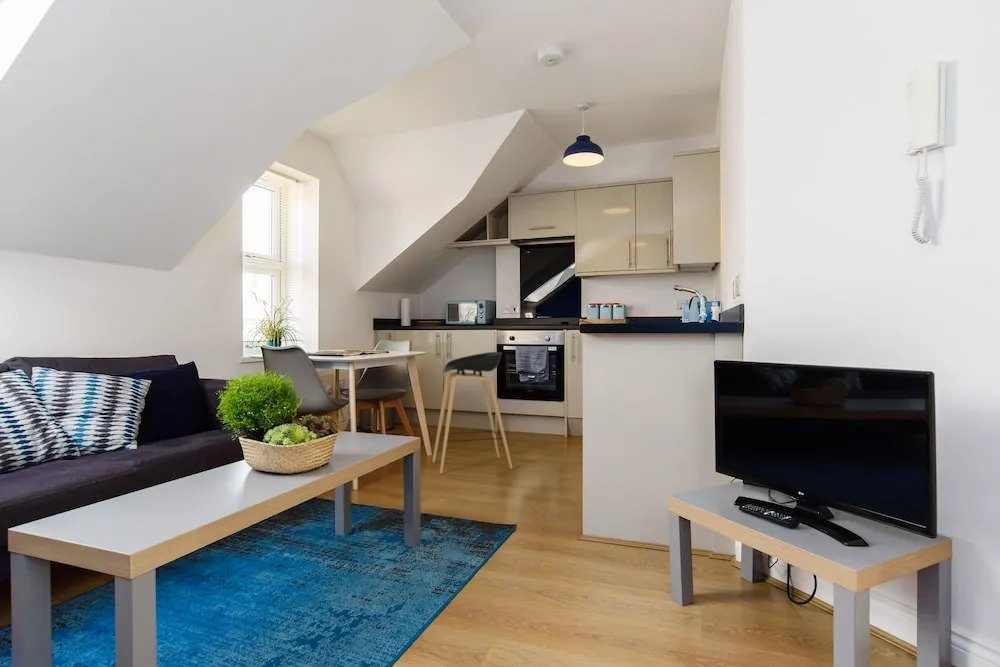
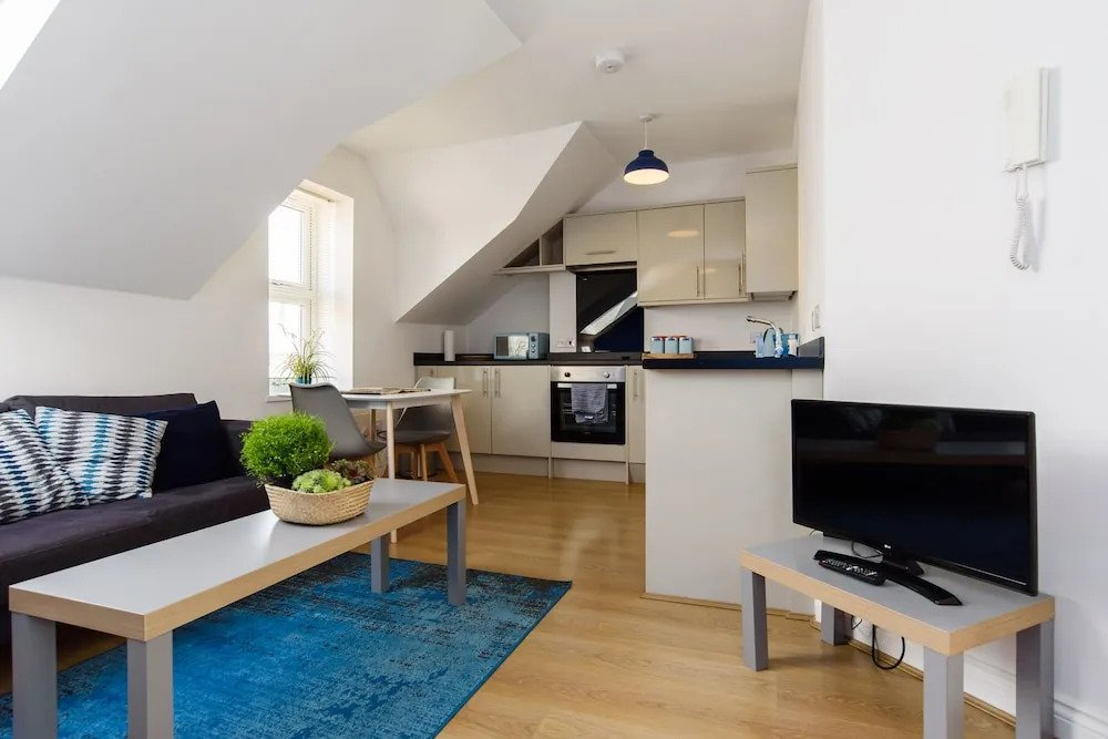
- stool (486, 404)
